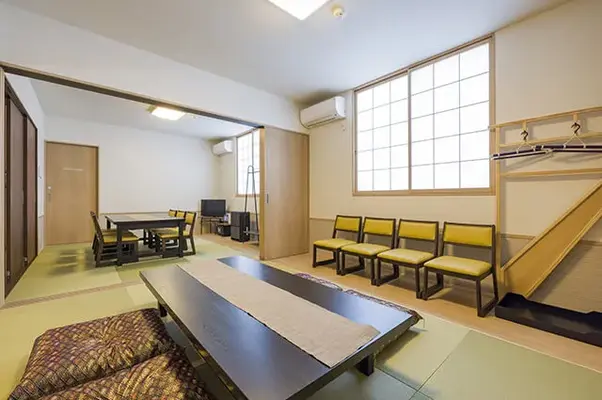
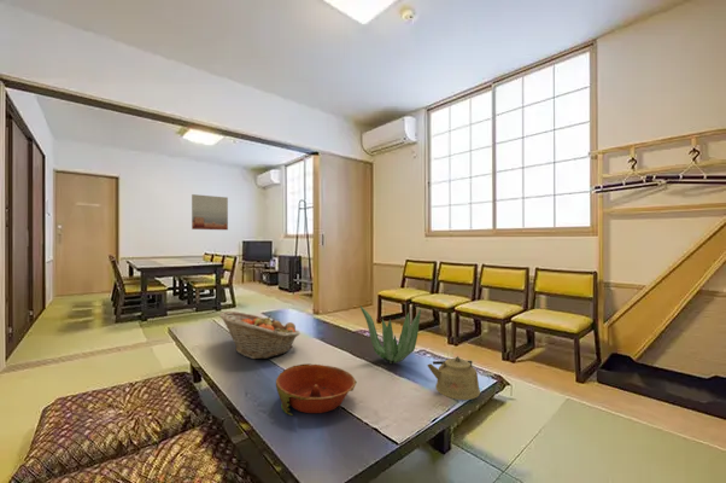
+ fruit basket (259, 330)
+ plant (390, 333)
+ wall art (210, 213)
+ bowl (316, 388)
+ kettle (452, 372)
